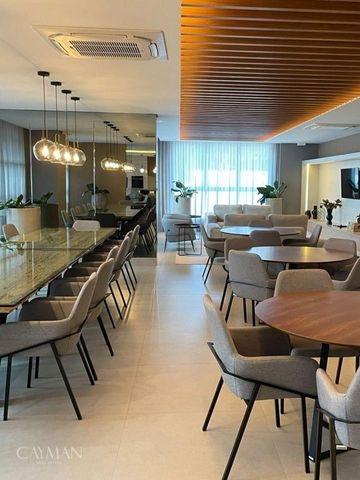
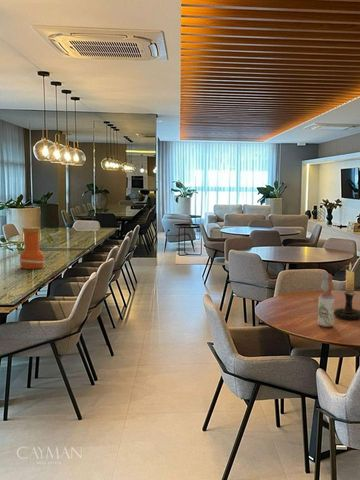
+ bottle (326, 299)
+ candle holder (349, 288)
+ vase (31, 247)
